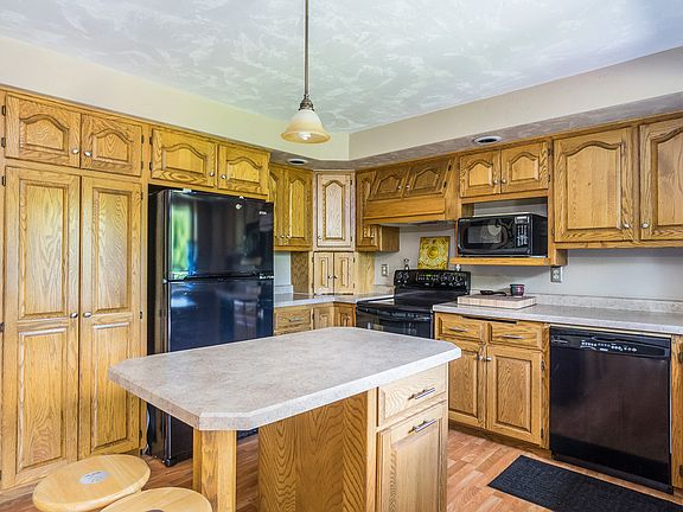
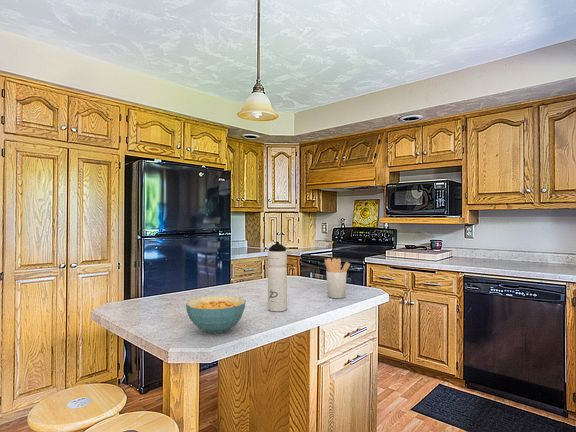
+ utensil holder (335, 276)
+ cereal bowl (216, 316)
+ water bottle (277, 275)
